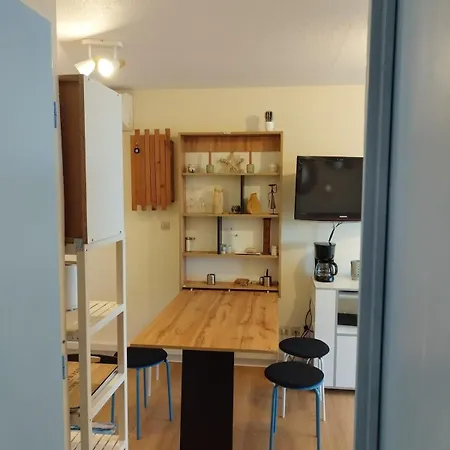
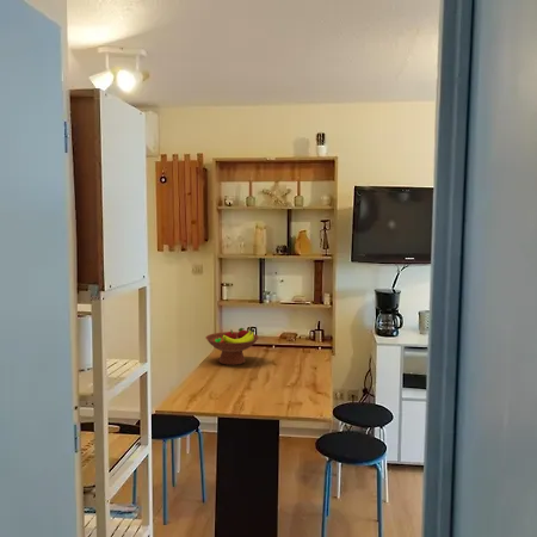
+ fruit bowl (232, 344)
